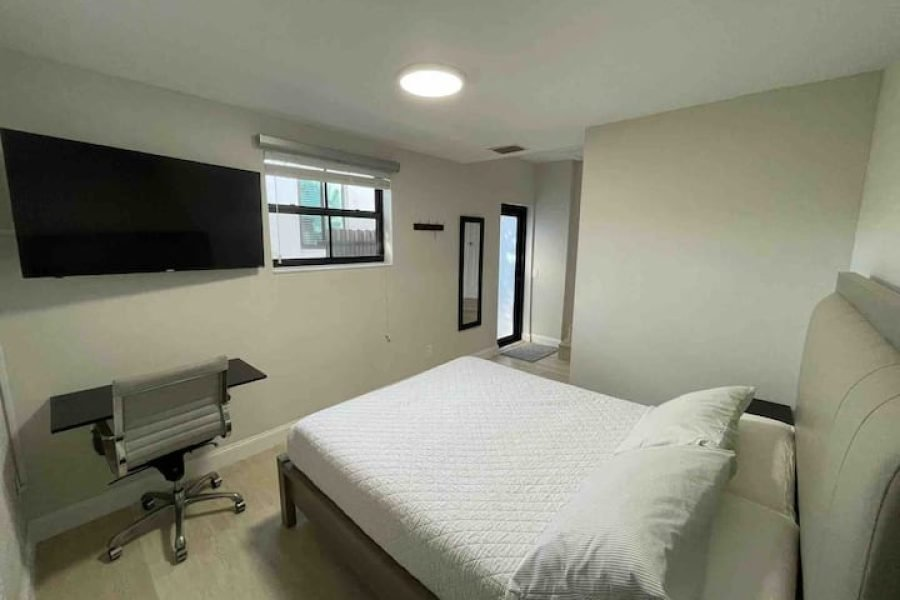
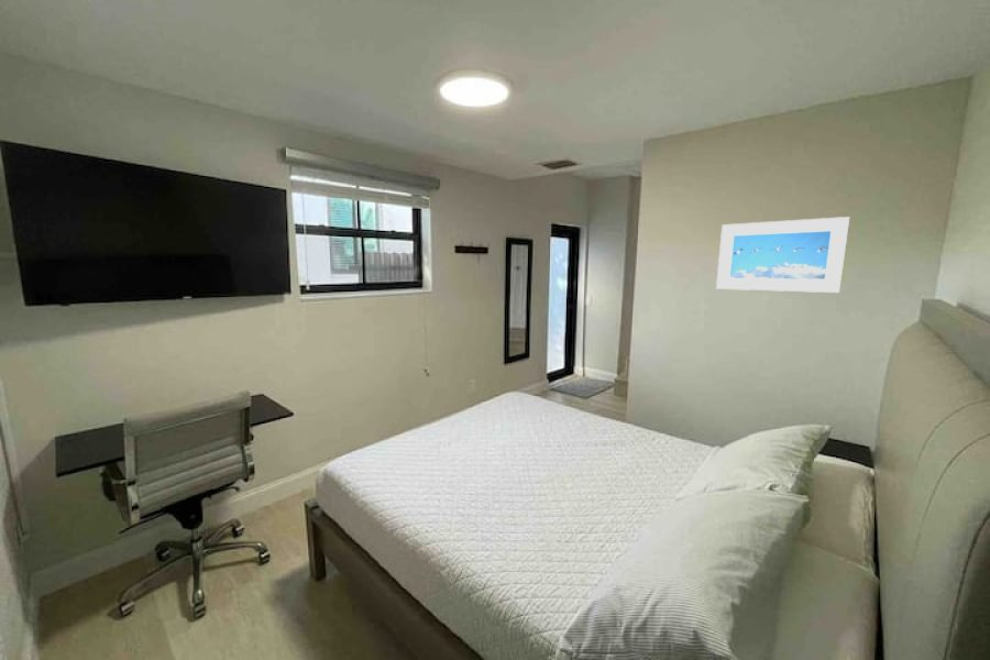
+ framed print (777, 256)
